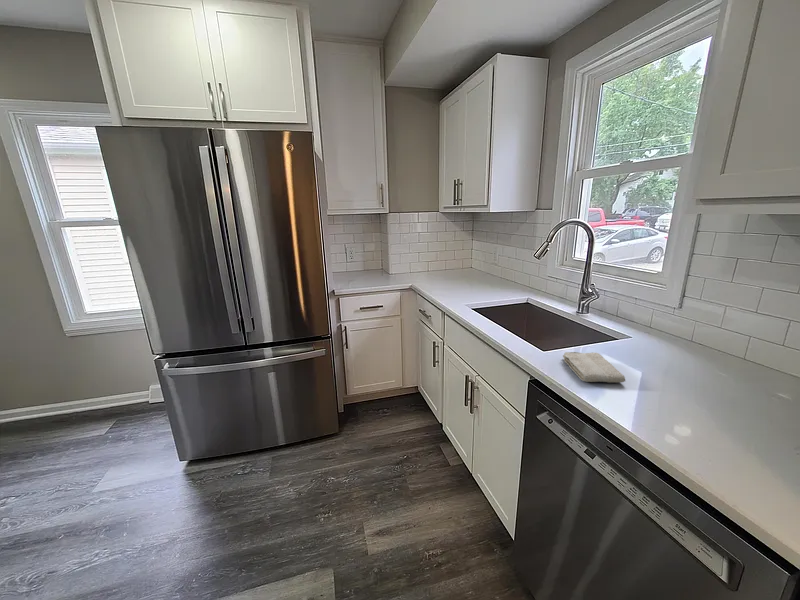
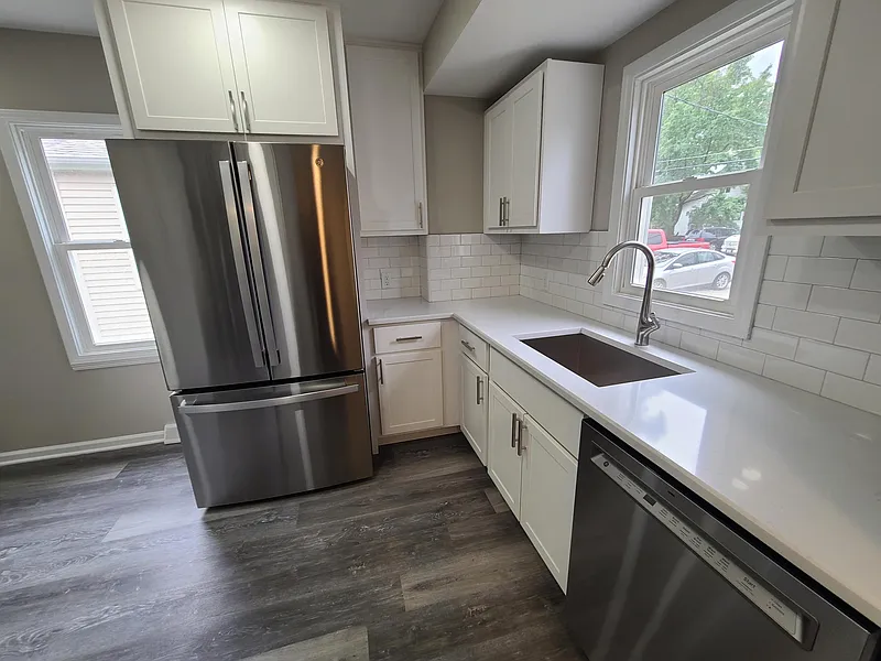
- washcloth (591, 365)
